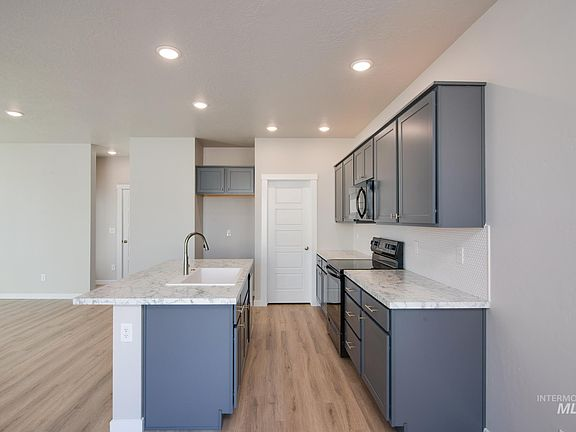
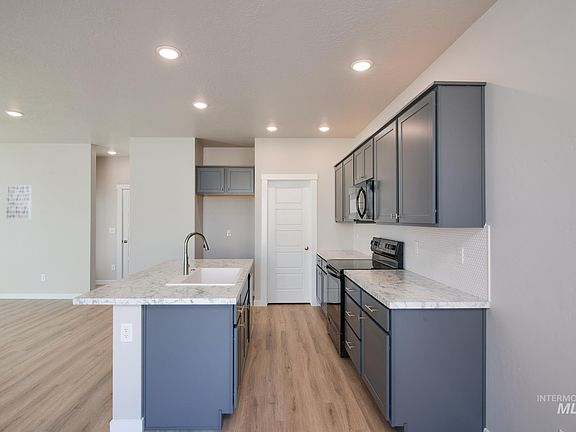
+ wall art (18, 202)
